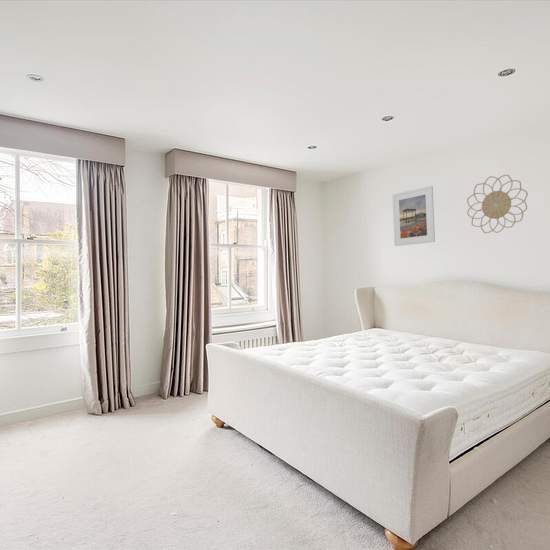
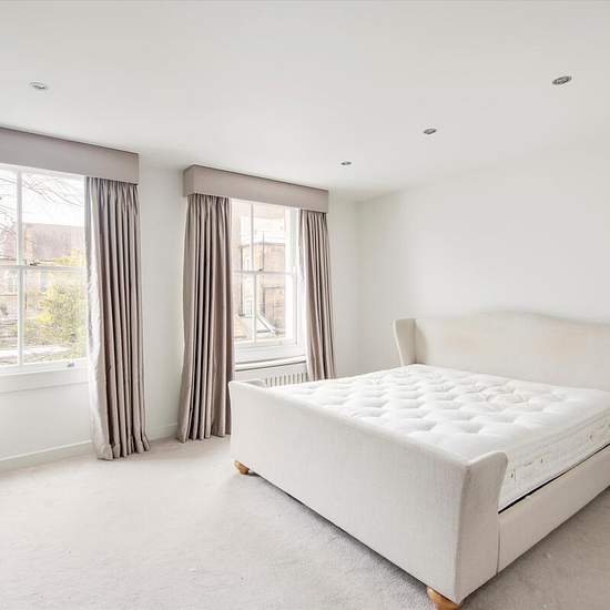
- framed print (412, 217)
- decorative wall piece (495, 204)
